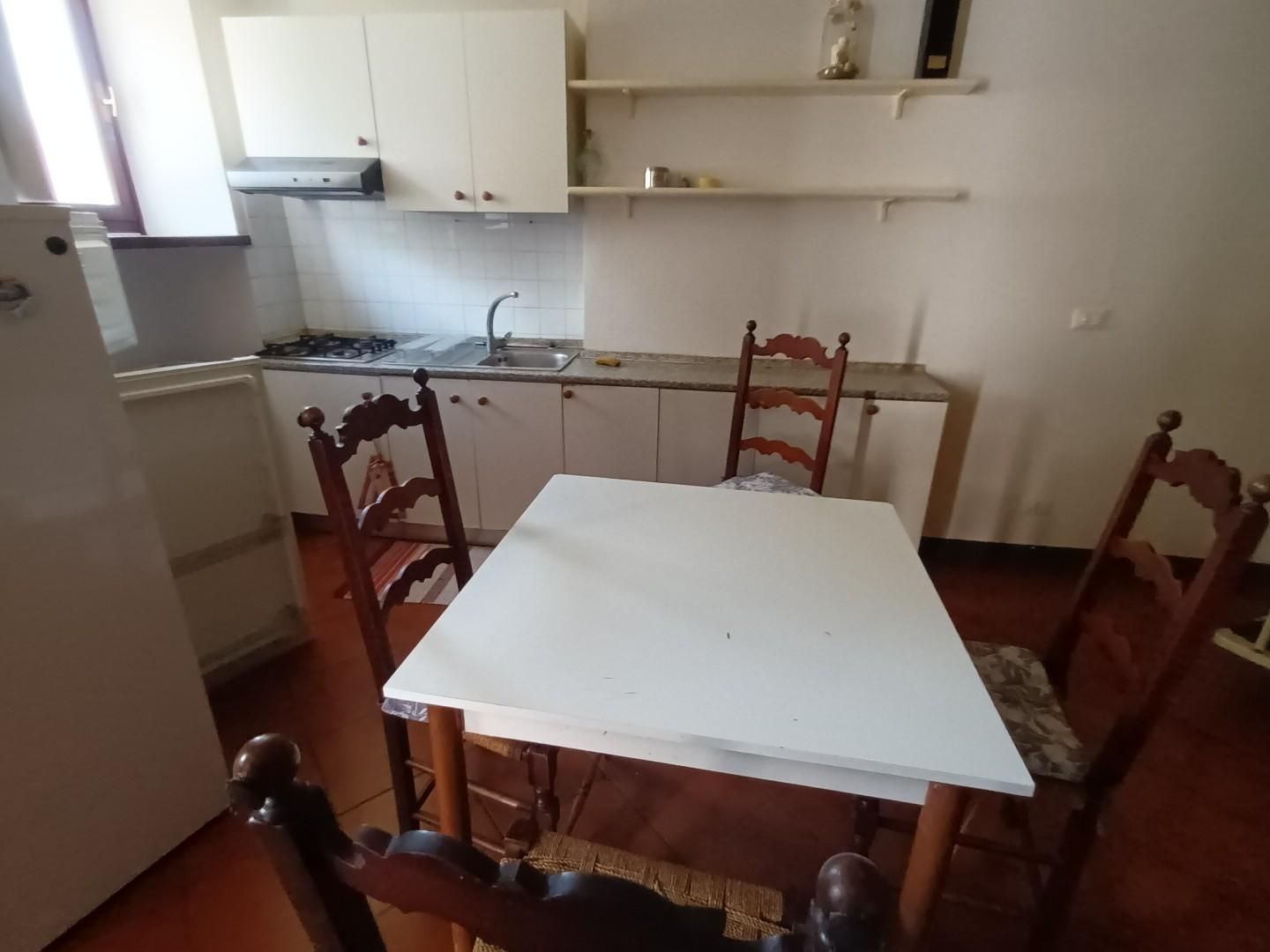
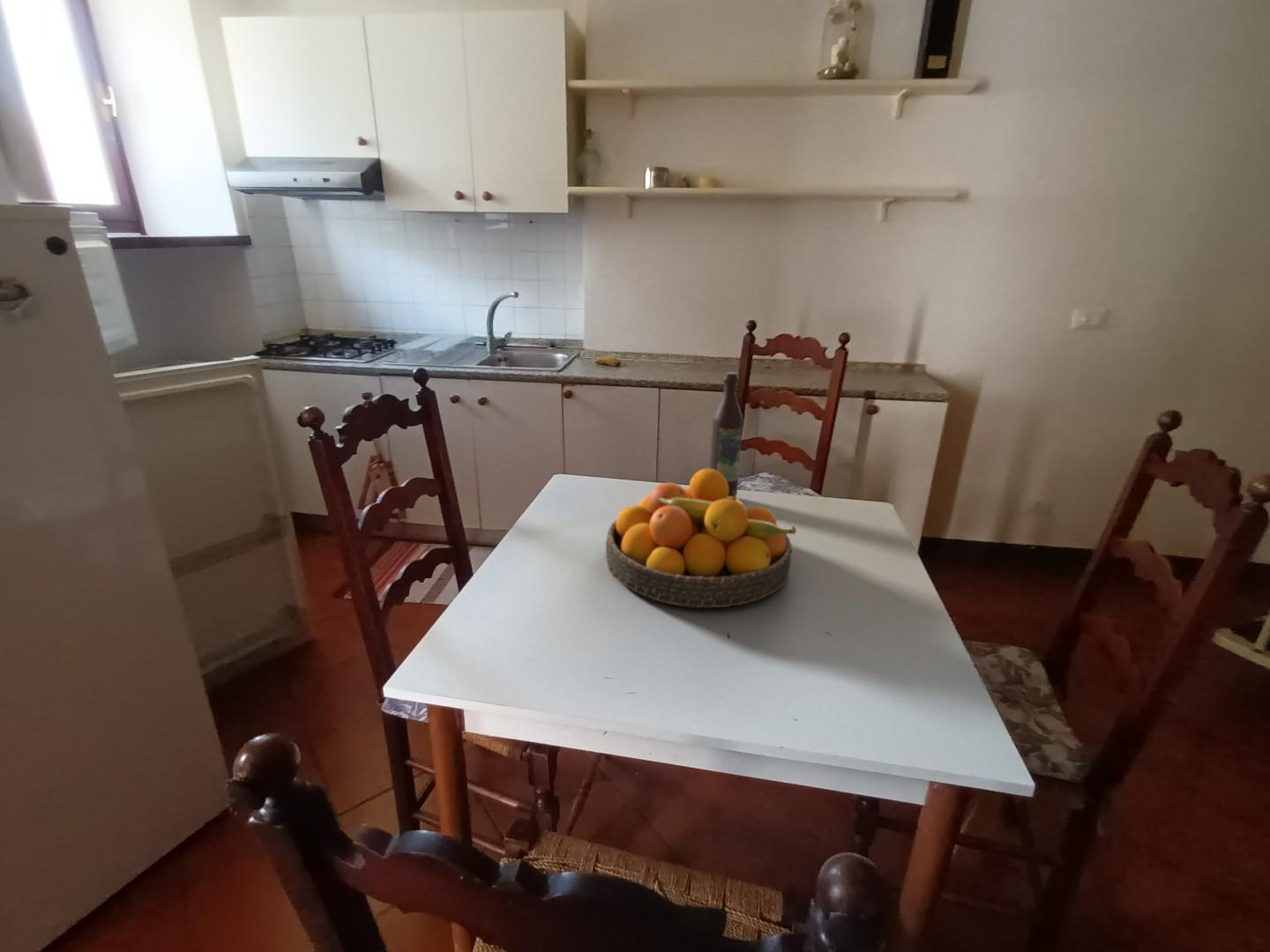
+ fruit bowl (698, 524)
+ wine bottle (726, 438)
